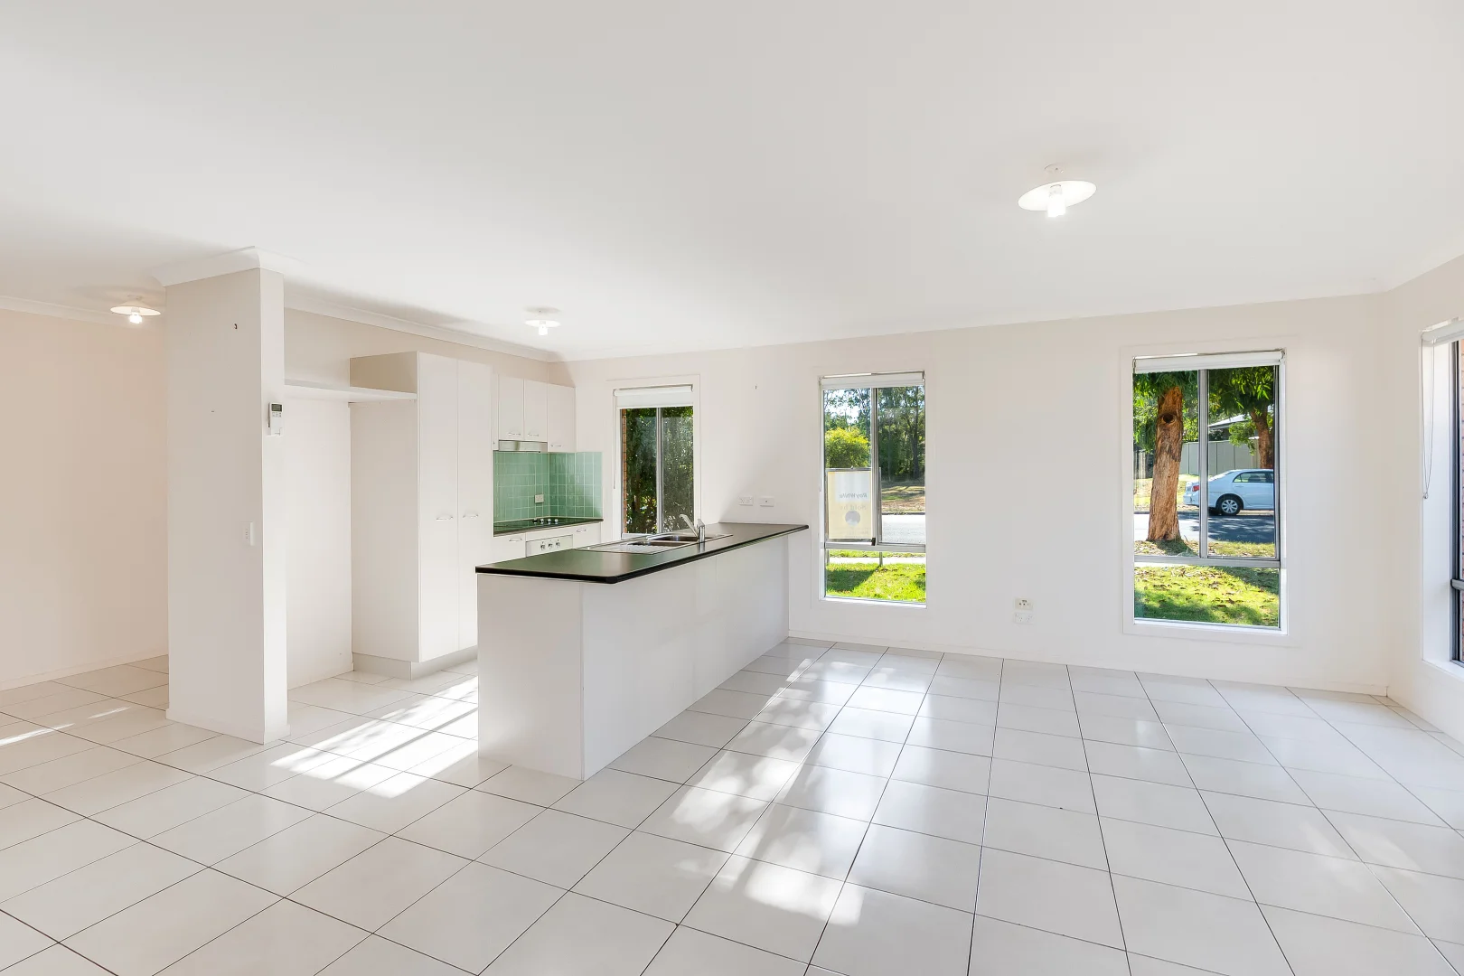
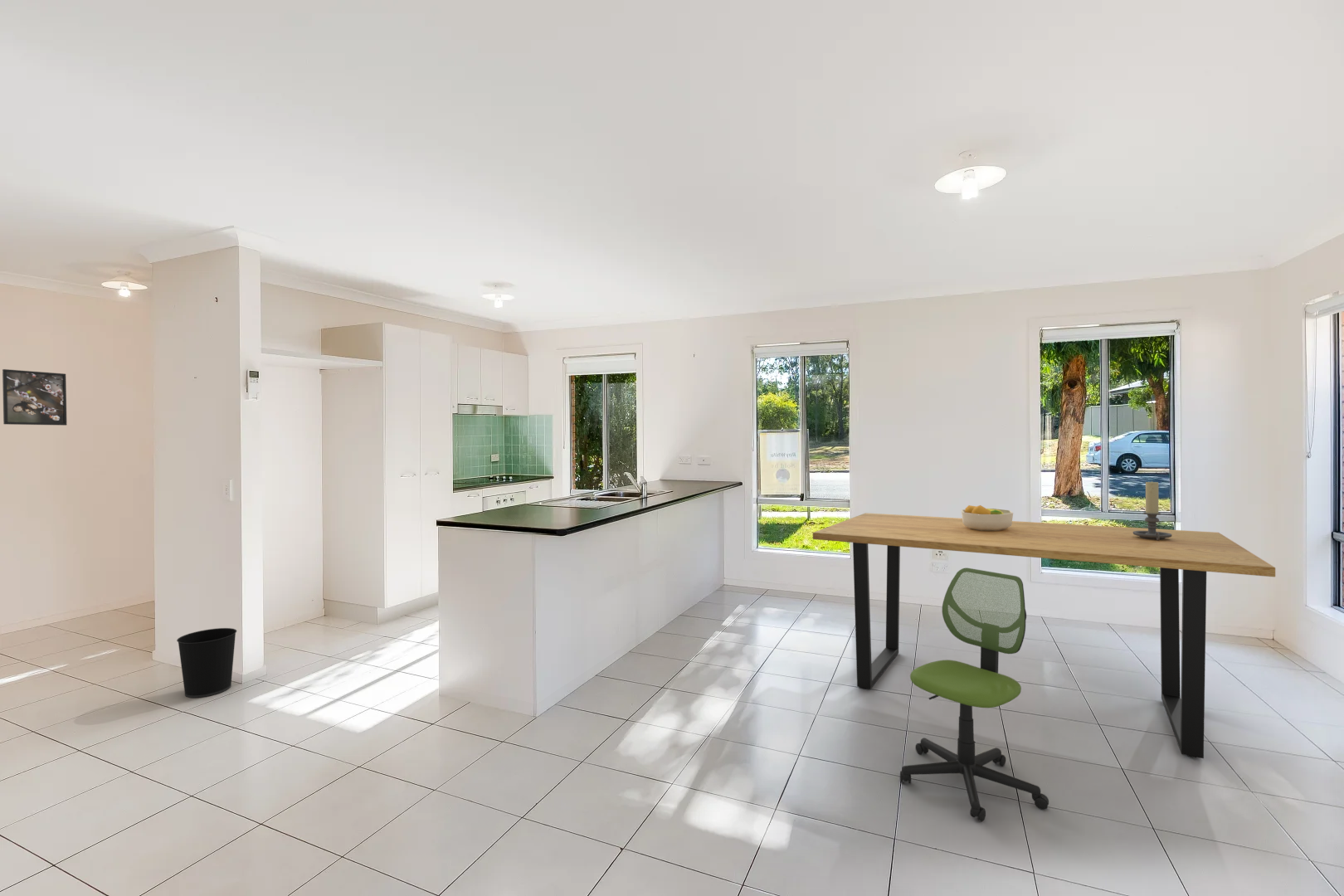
+ chair (971, 679)
+ dining table (1021, 556)
+ fruit bowl (986, 515)
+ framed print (36, 398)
+ wastebasket (207, 662)
+ candle holder (1152, 509)
